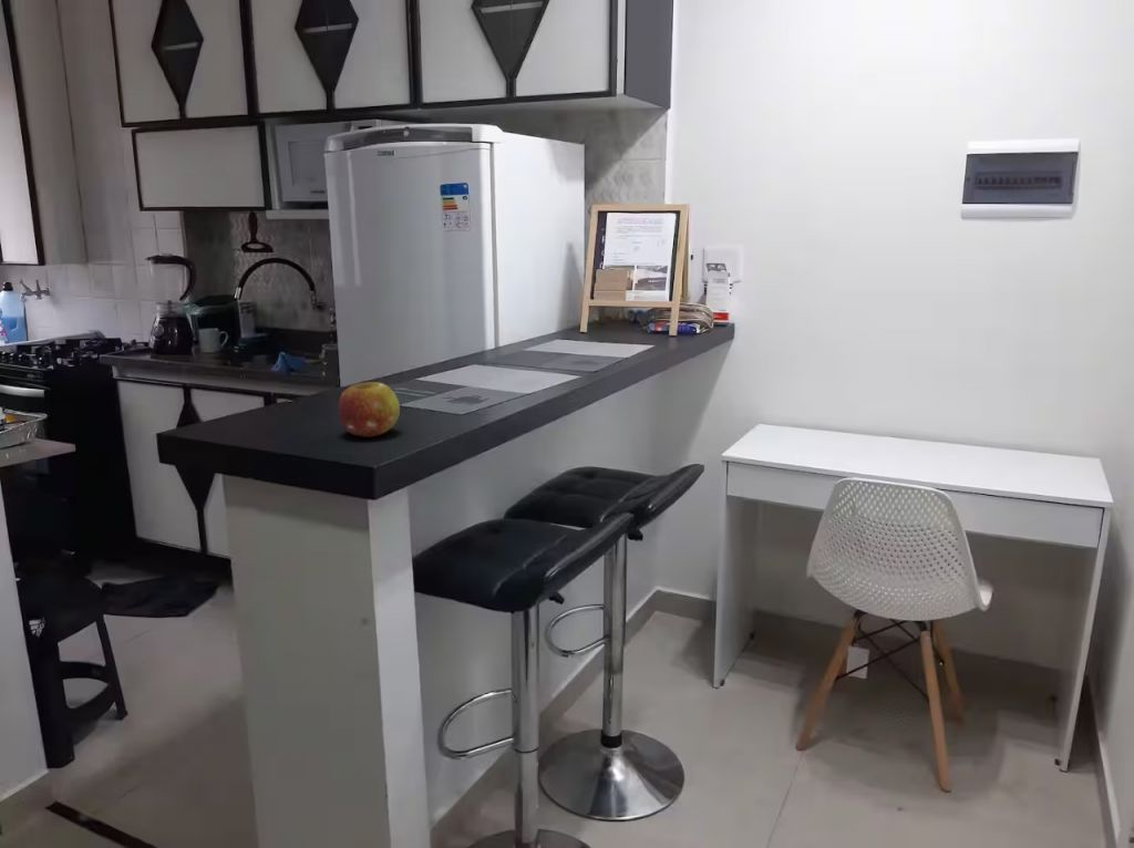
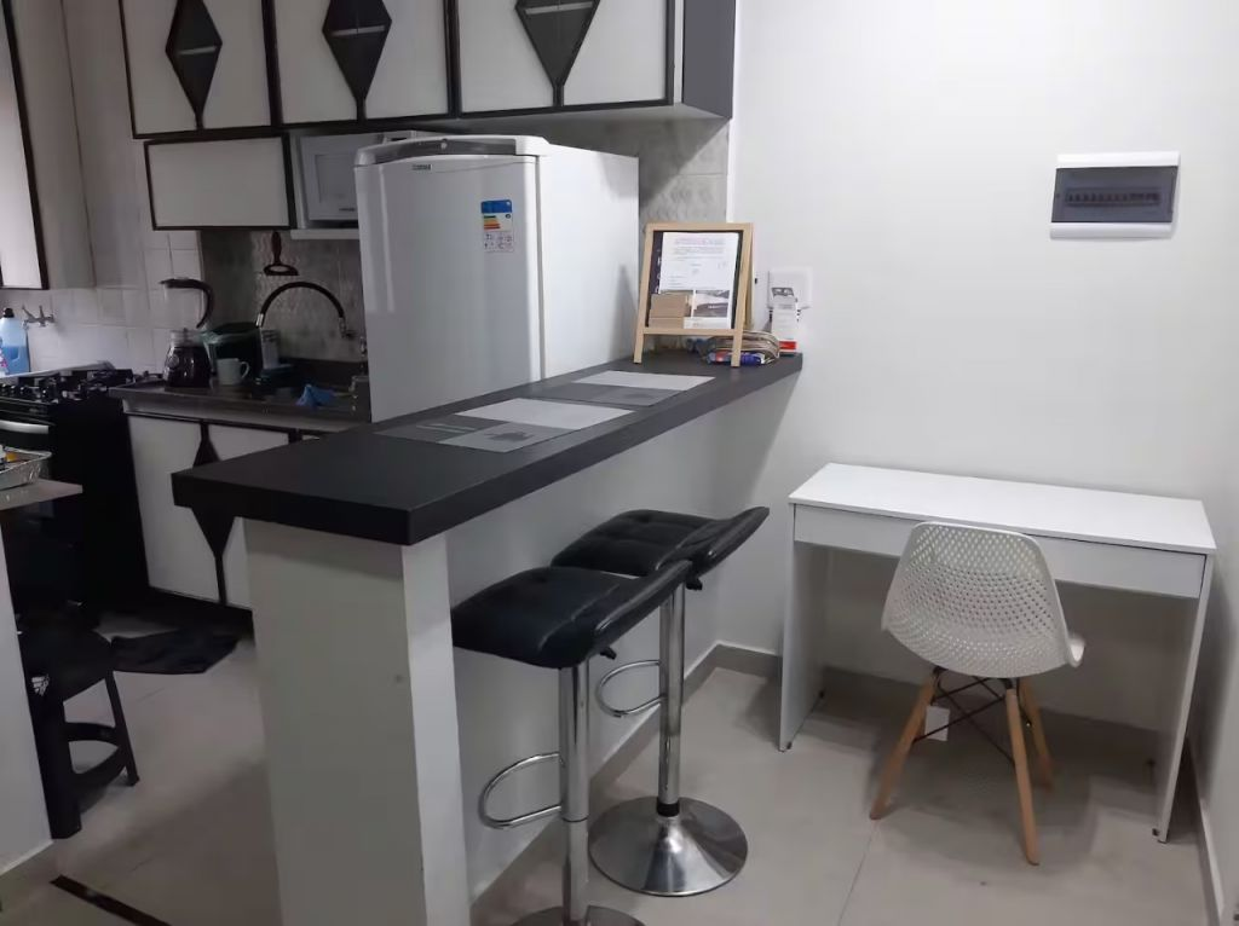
- fruit (369, 409)
